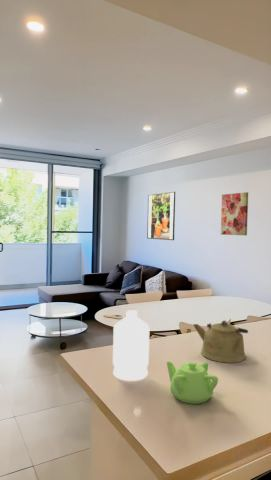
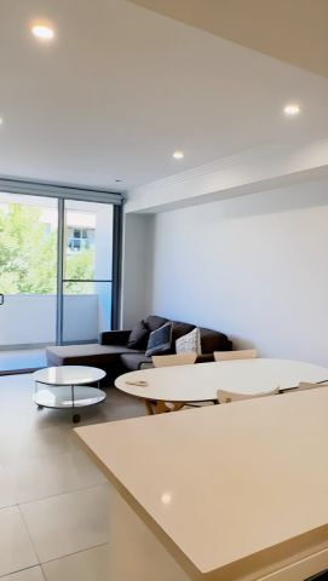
- bottle (131, 342)
- teapot (190, 378)
- wall art (233, 214)
- kettle (219, 336)
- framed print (160, 216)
